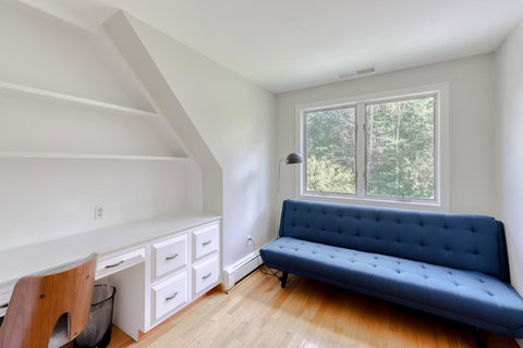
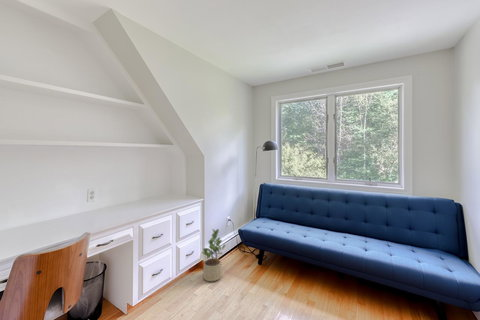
+ potted plant (211, 251)
